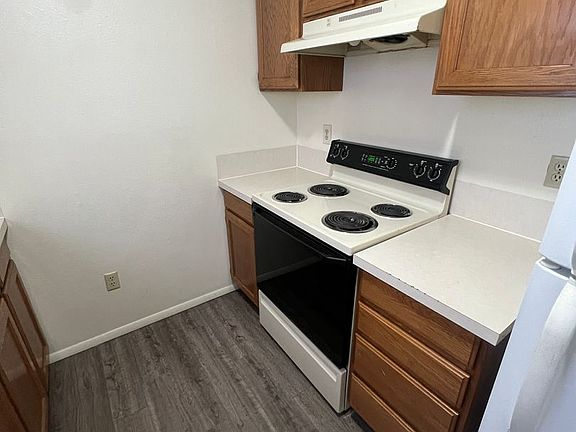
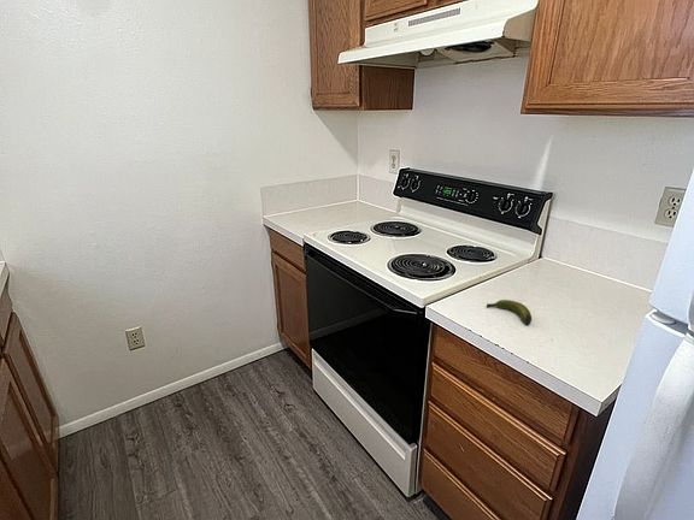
+ banana (510, 308)
